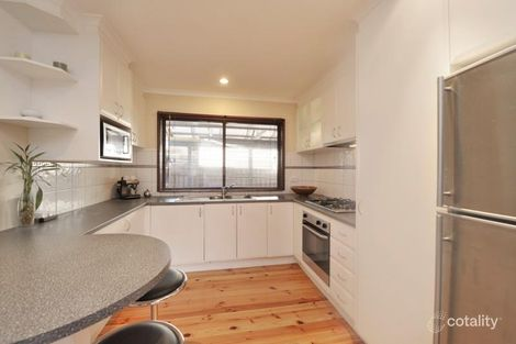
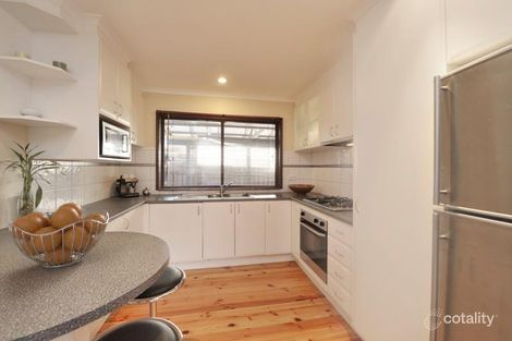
+ fruit basket (63, 233)
